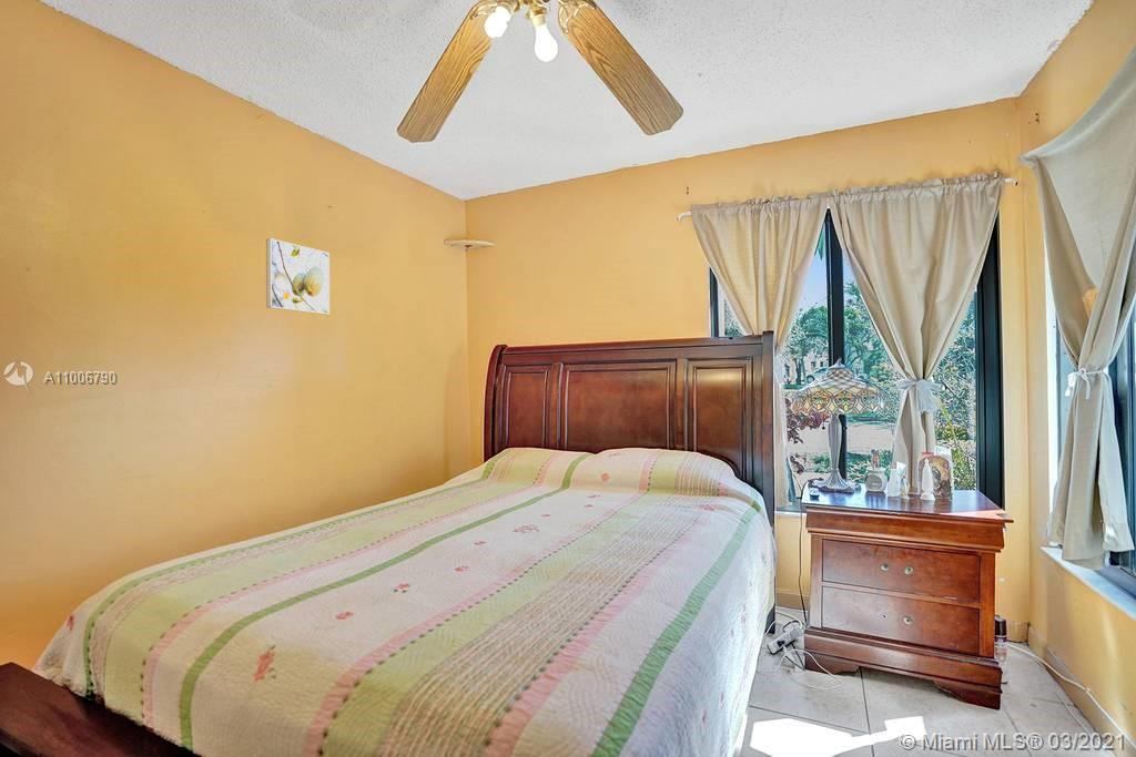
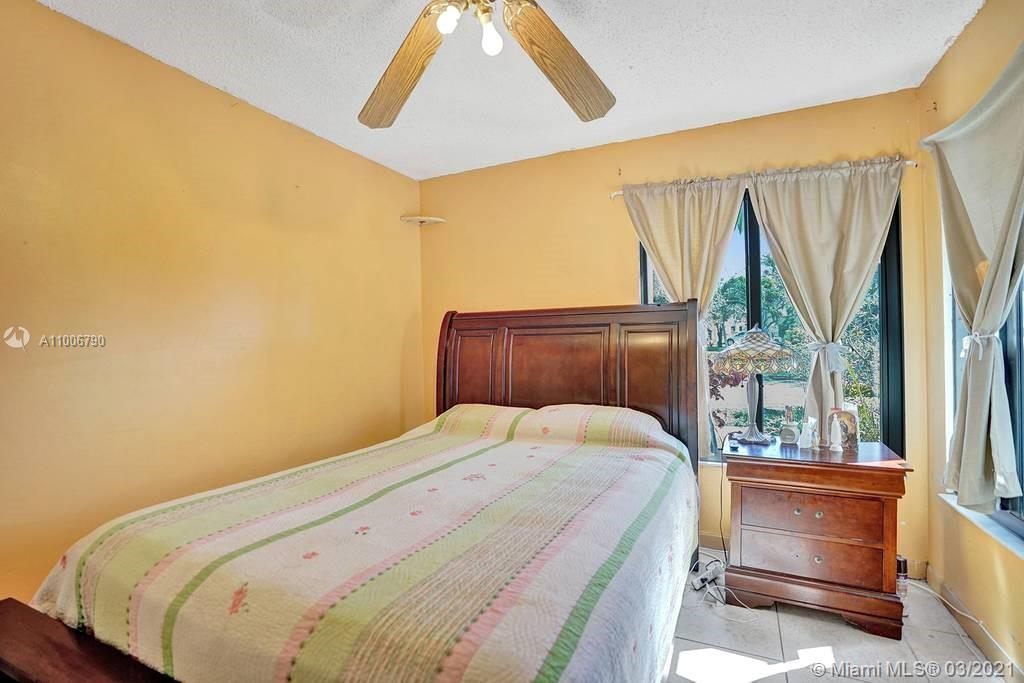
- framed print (300, 278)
